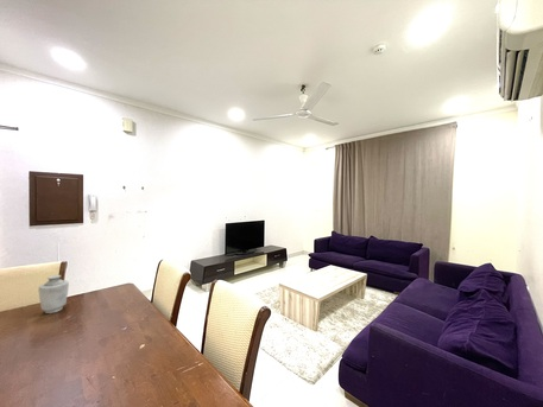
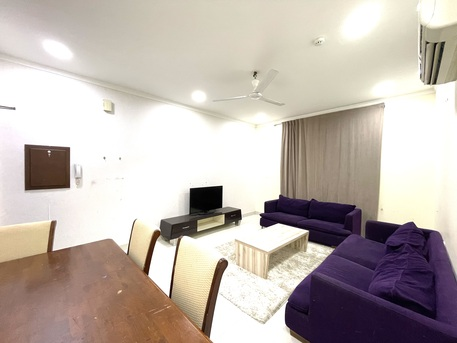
- vase (53, 293)
